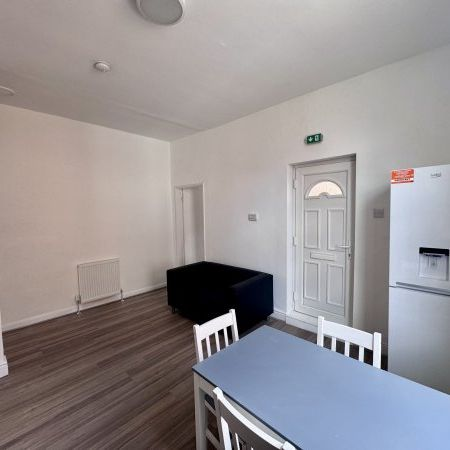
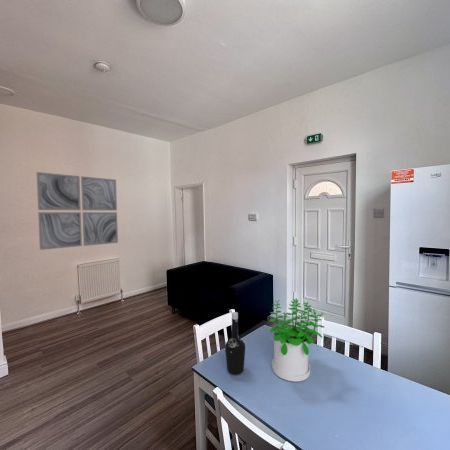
+ potted plant (295, 336)
+ bottle (235, 341)
+ wall art (82, 212)
